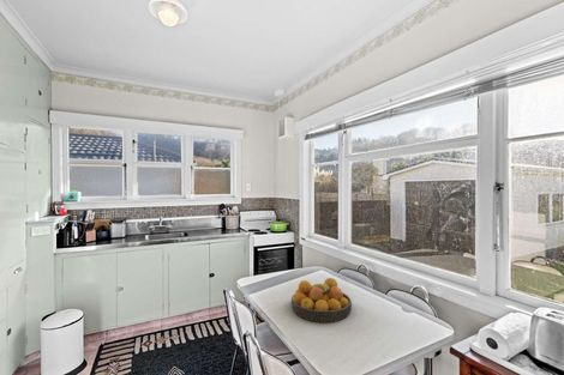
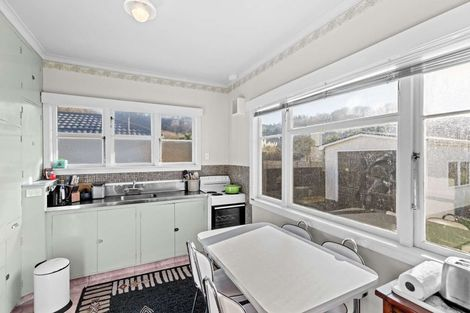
- fruit bowl (320, 294)
